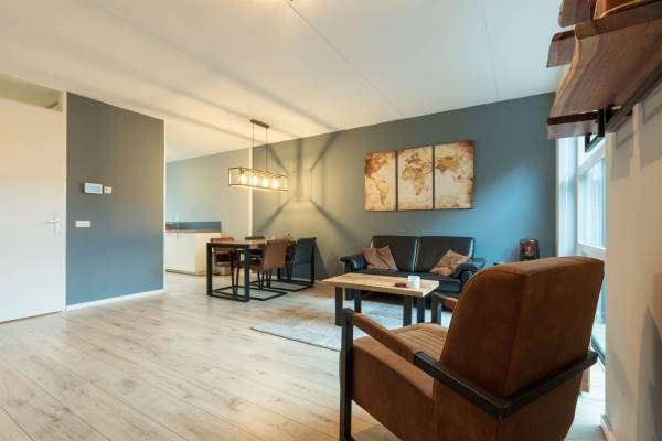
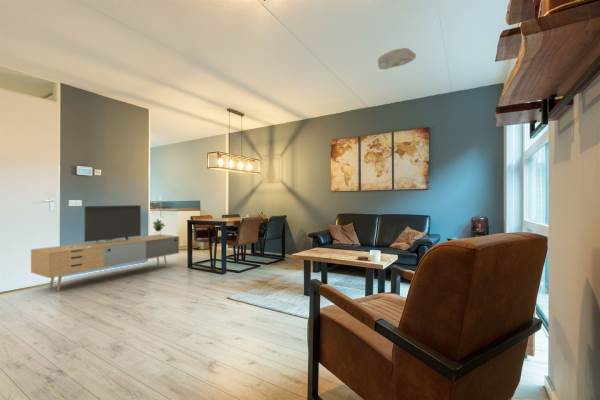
+ media console (115, 240)
+ mineral sample (396, 58)
